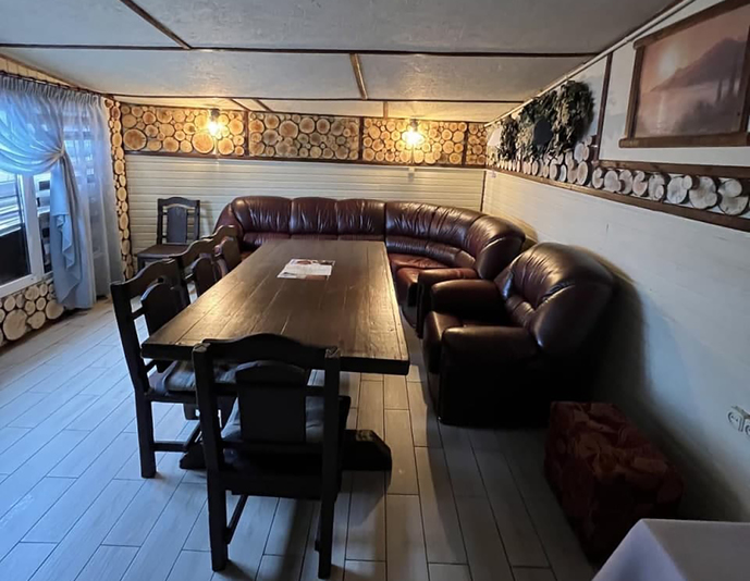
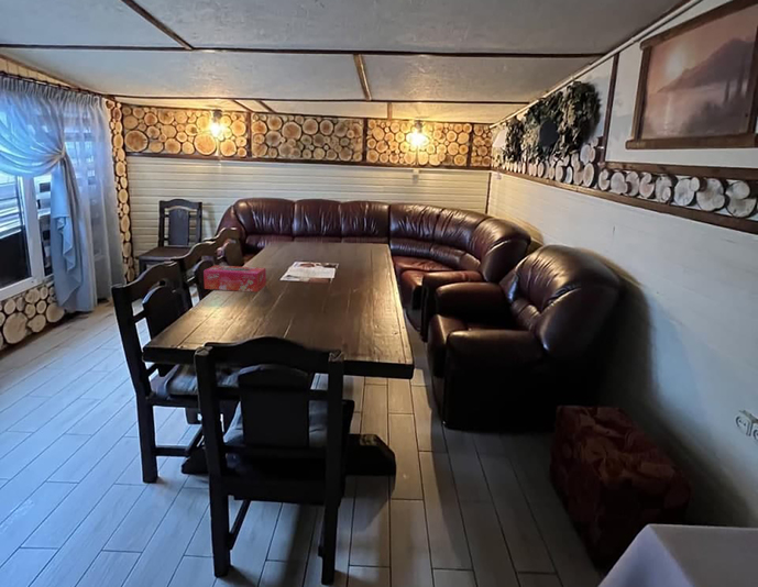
+ tissue box (235, 278)
